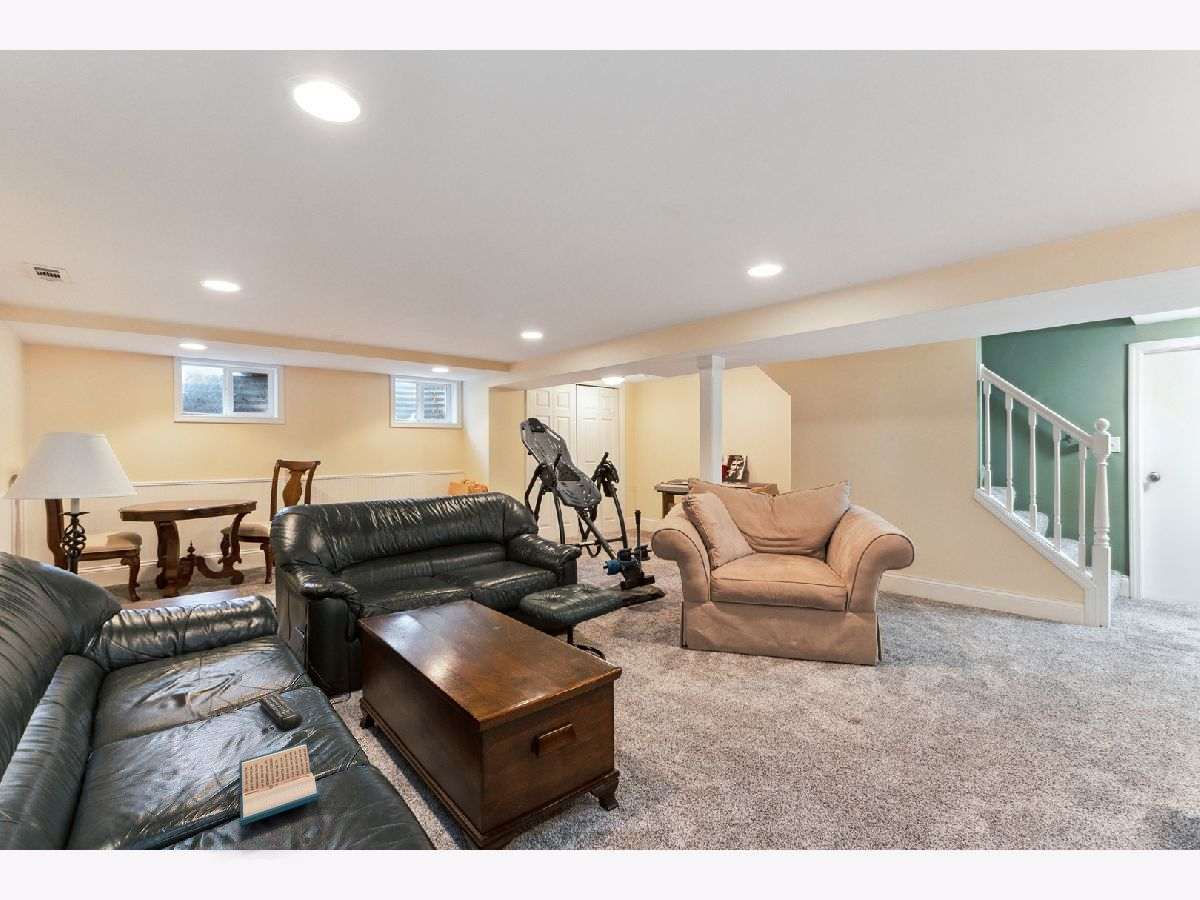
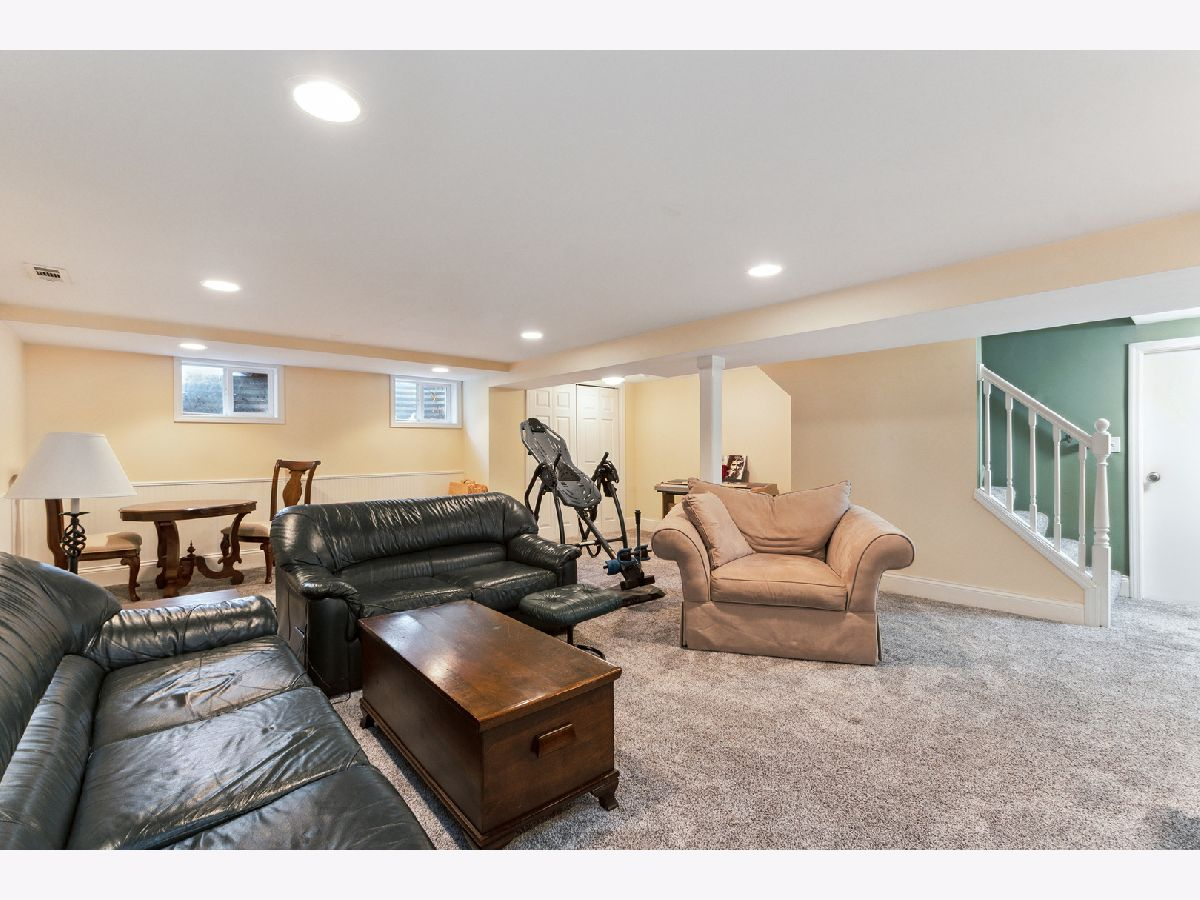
- hardback book (277, 781)
- remote control (279, 710)
